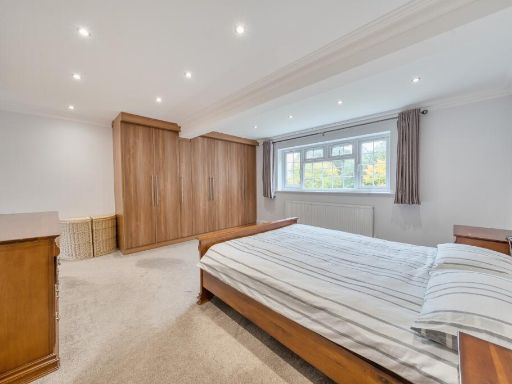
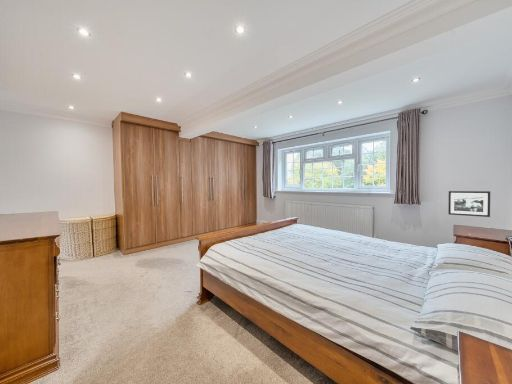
+ picture frame (468, 203)
